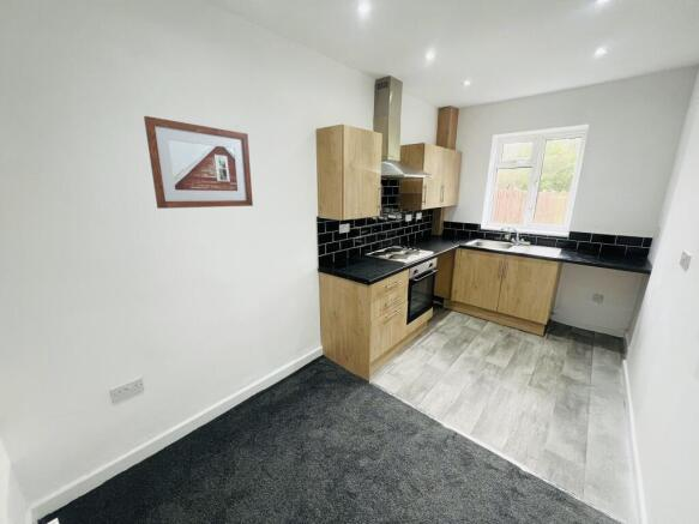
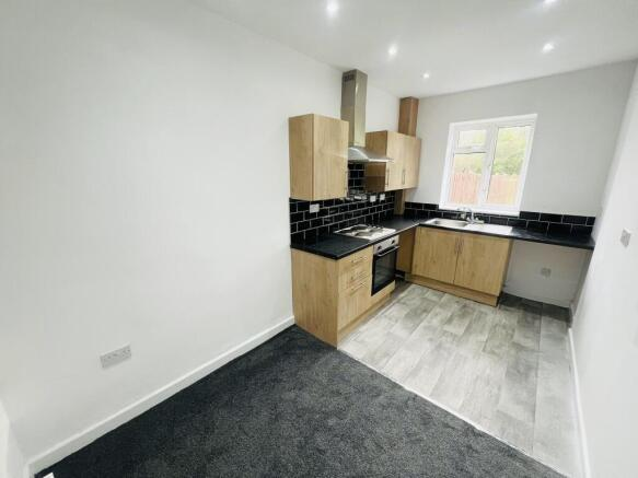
- picture frame (206, 167)
